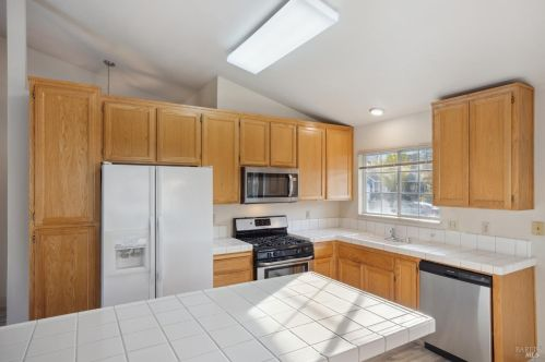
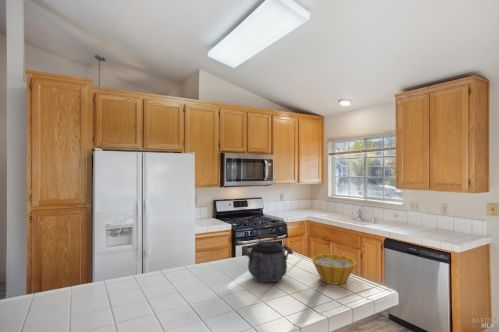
+ kettle (267, 257)
+ bowl (333, 269)
